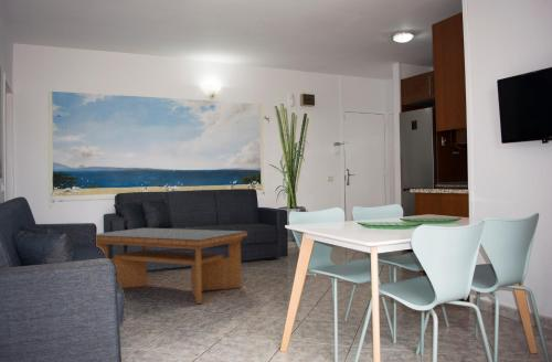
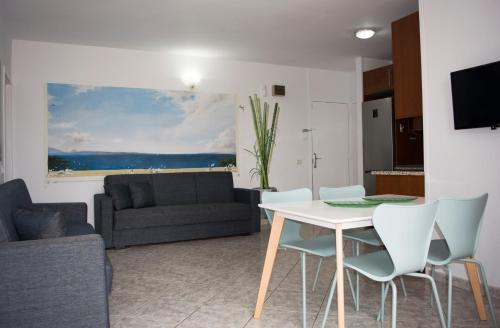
- coffee table (168, 260)
